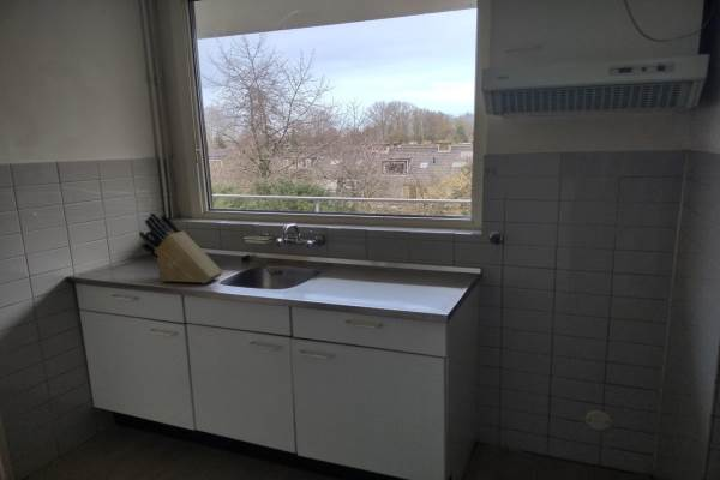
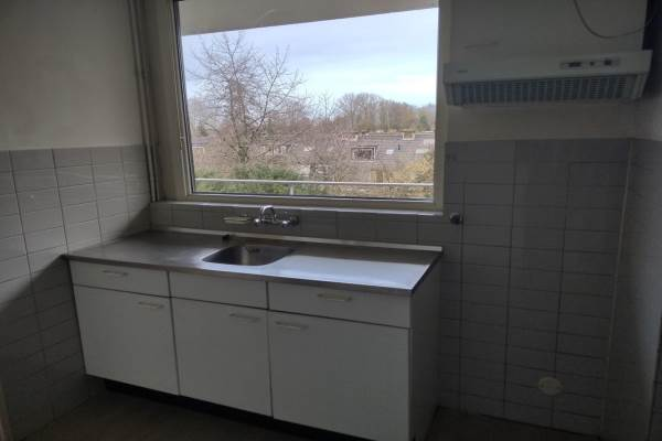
- knife block (179, 246)
